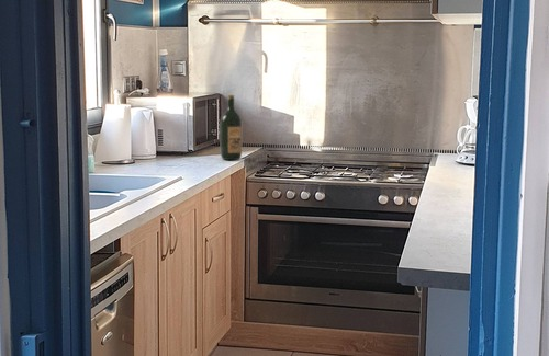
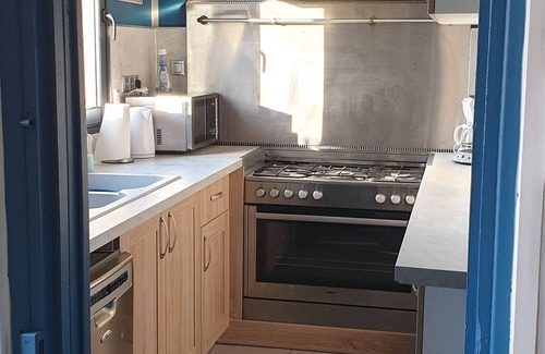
- wine bottle (231, 127)
